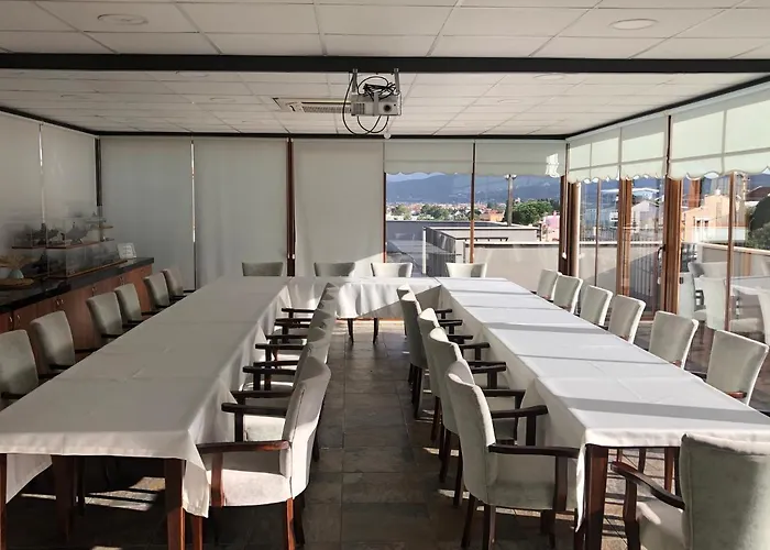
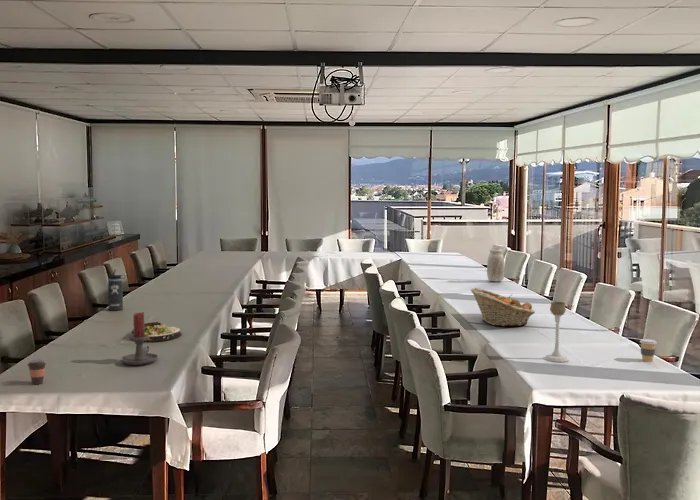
+ coffee cup (37, 372)
+ candle holder (557, 330)
+ salad plate (157, 330)
+ vase (495, 265)
+ fruit basket (501, 305)
+ candle holder (140, 335)
+ coffee cup (647, 350)
+ thermos bottle (117, 289)
